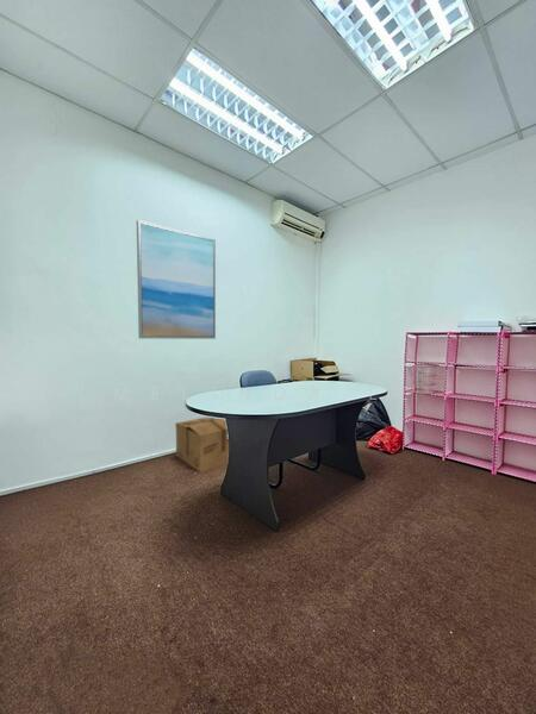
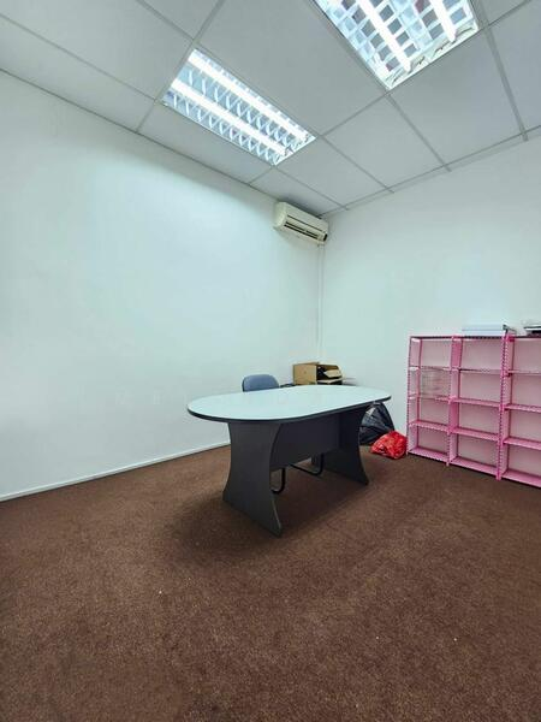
- cardboard box (210, 438)
- wall art (179, 284)
